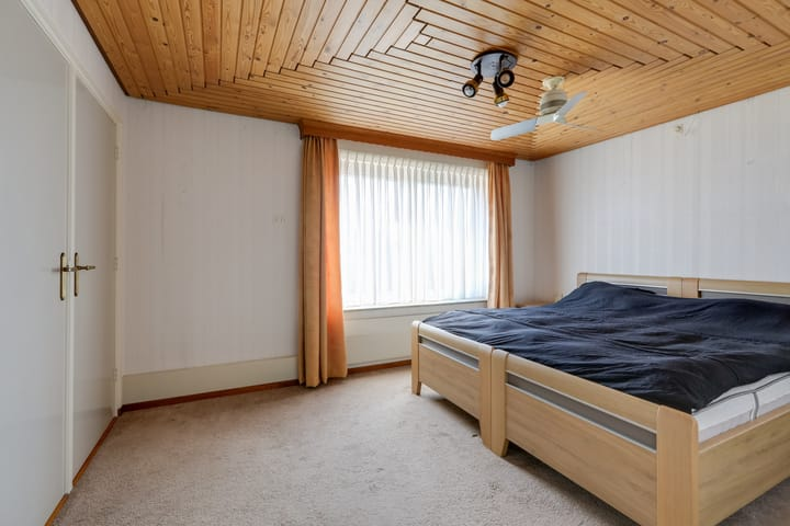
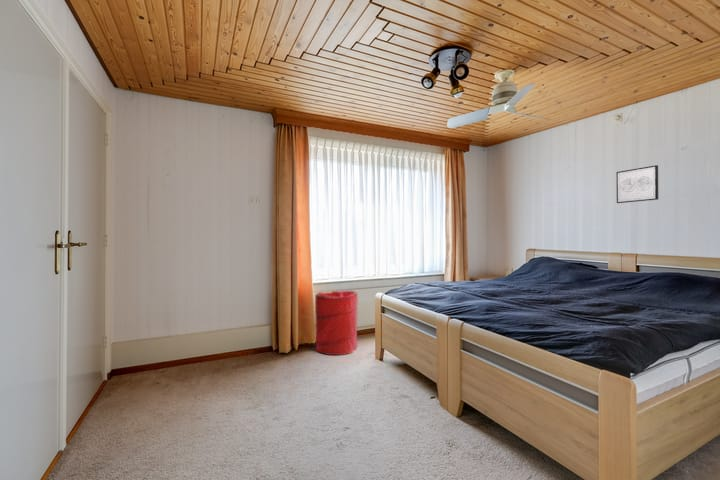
+ laundry hamper (336, 319)
+ wall art (636, 185)
